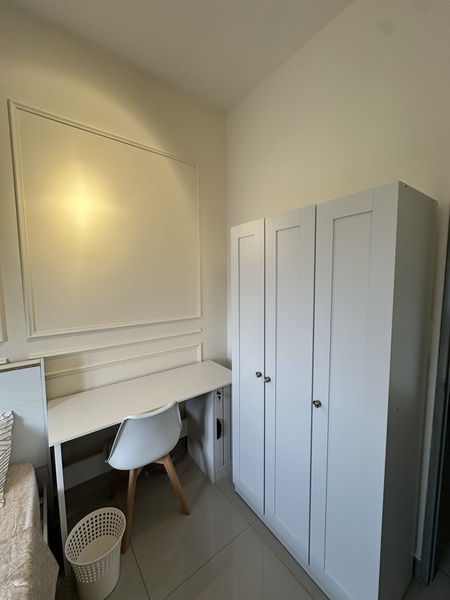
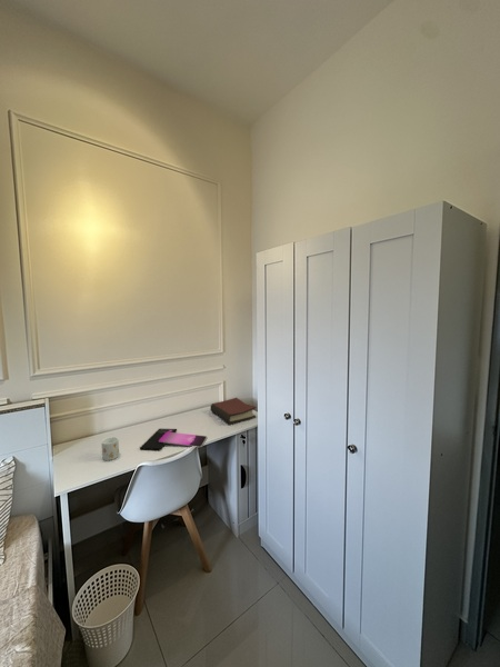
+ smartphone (177, 437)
+ hardback book (232, 409)
+ mug (110, 446)
